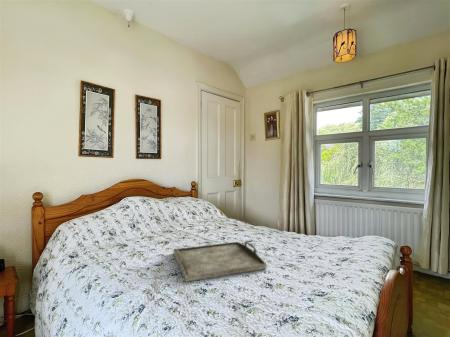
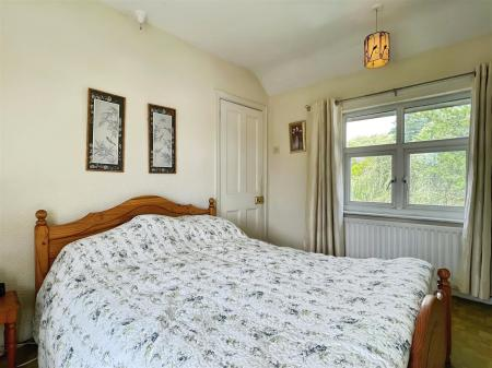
- serving tray (216, 254)
